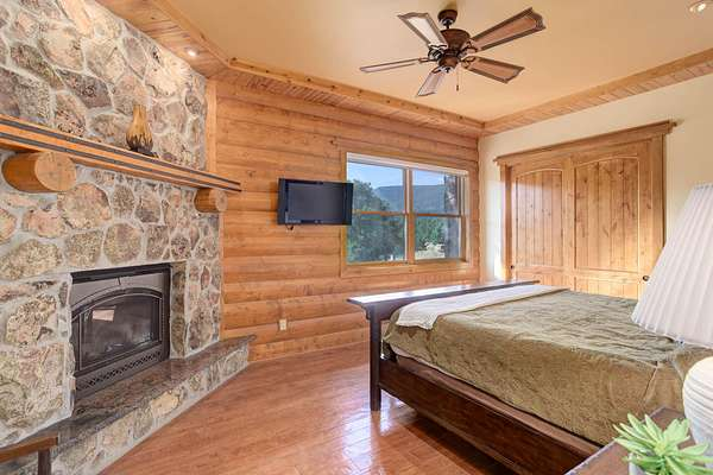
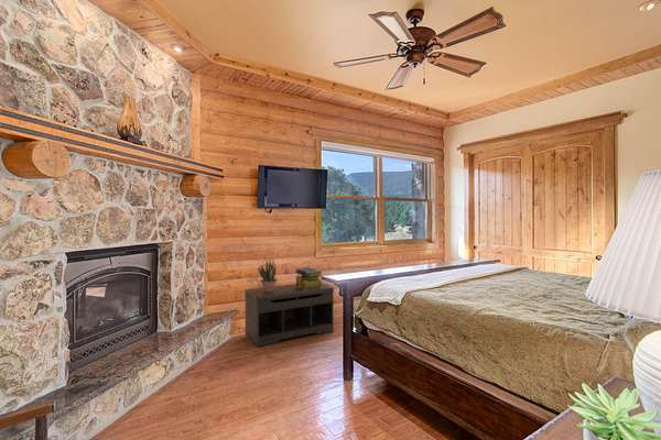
+ stack of books (308, 277)
+ bench (290, 310)
+ potted plant (267, 274)
